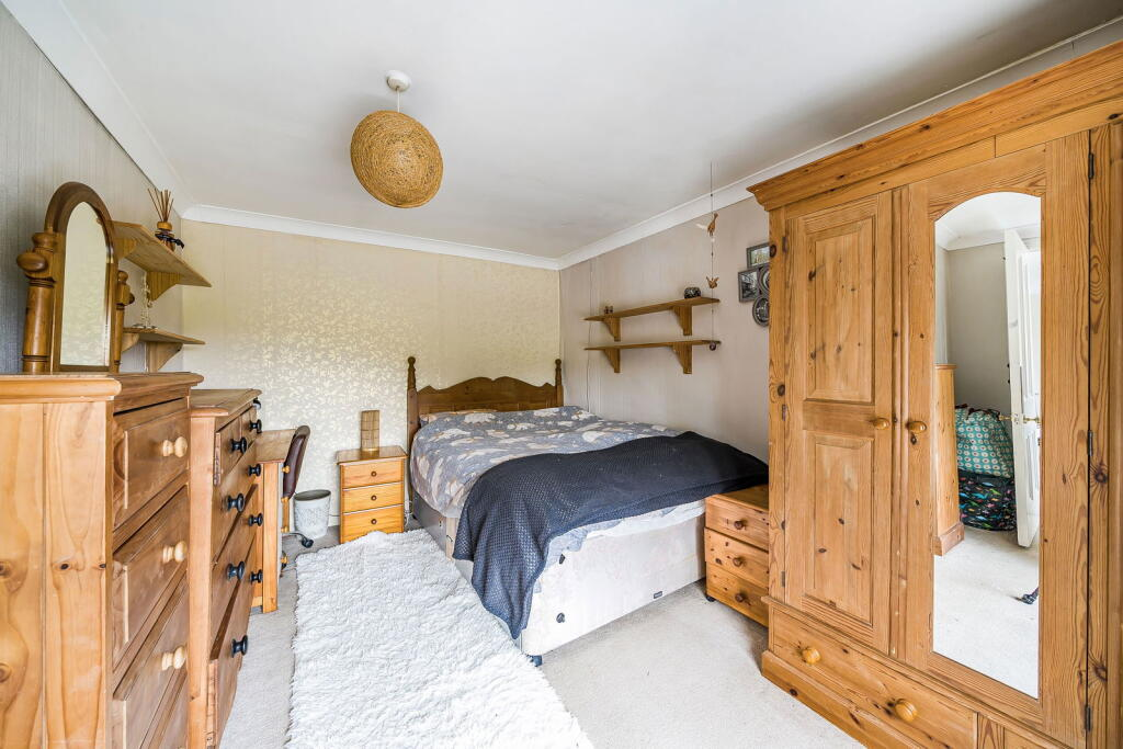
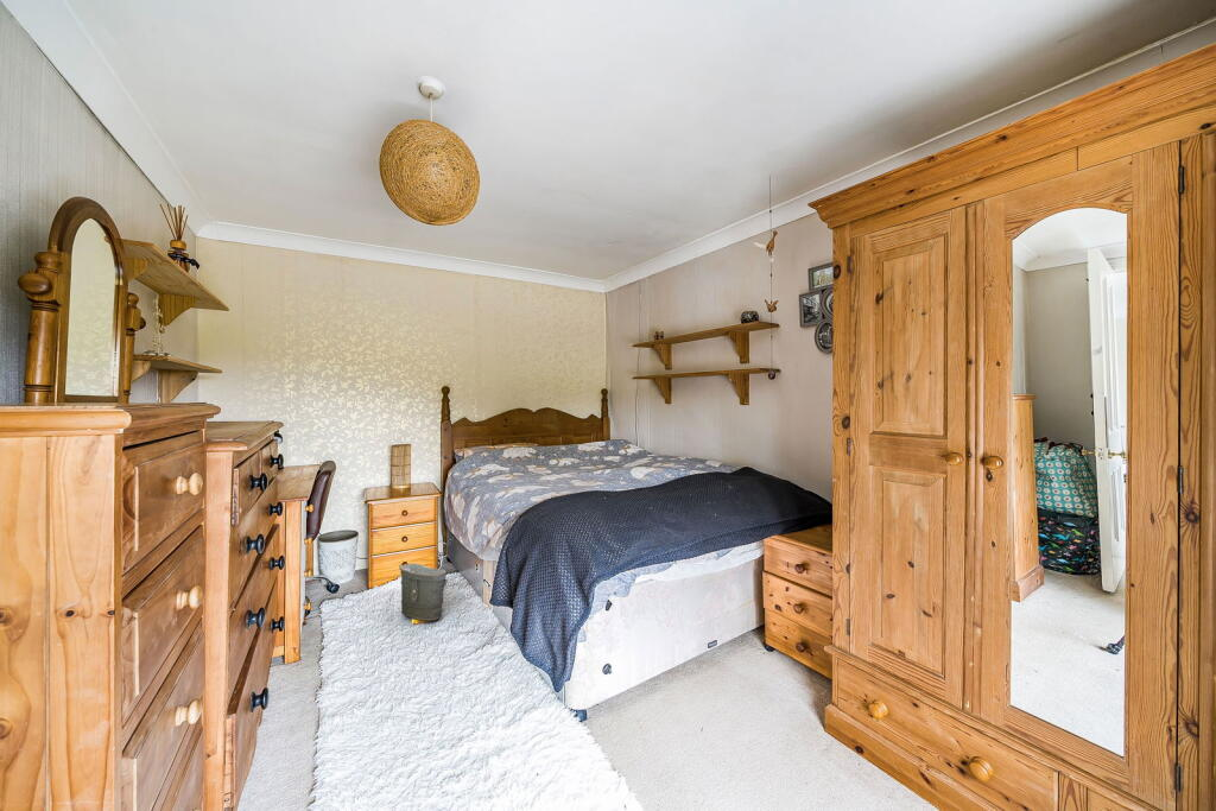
+ bag (423, 590)
